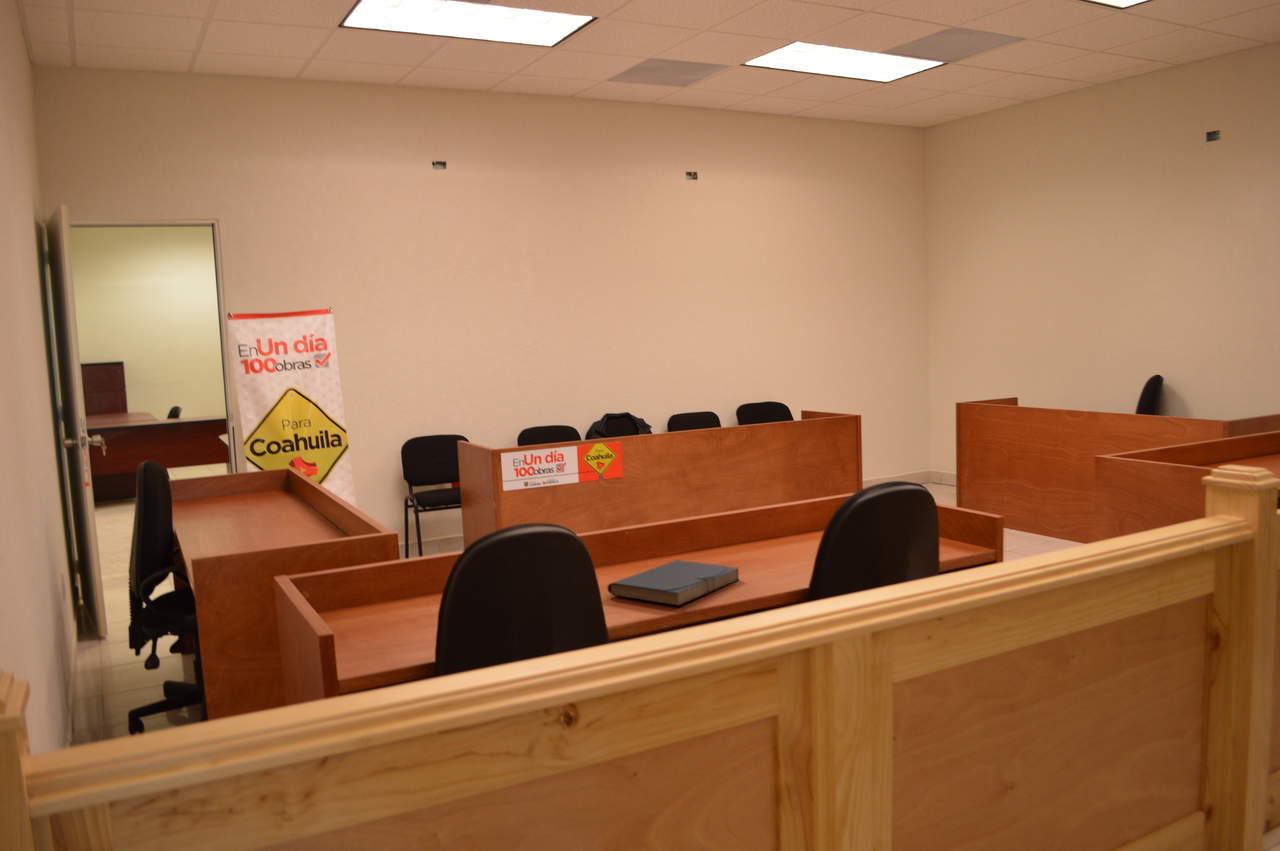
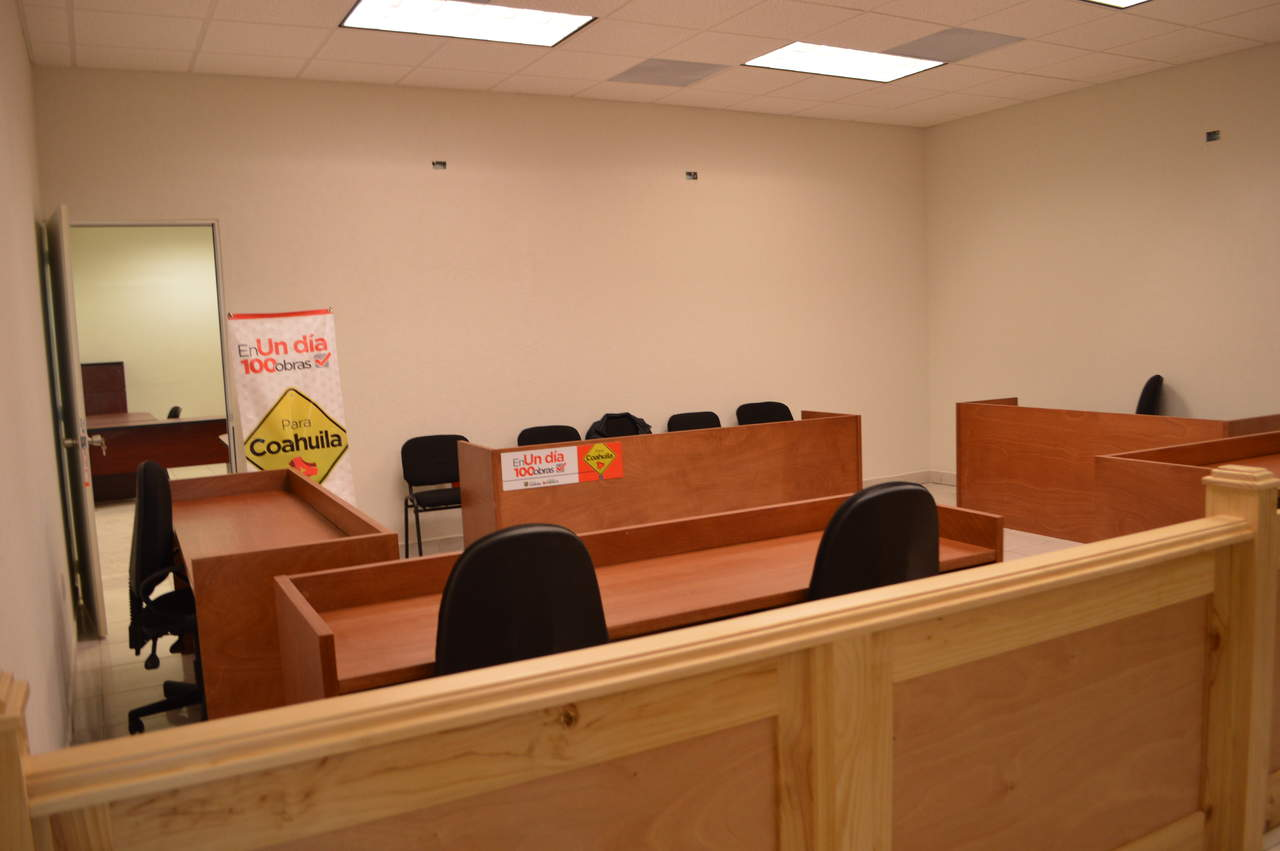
- file folder (675, 580)
